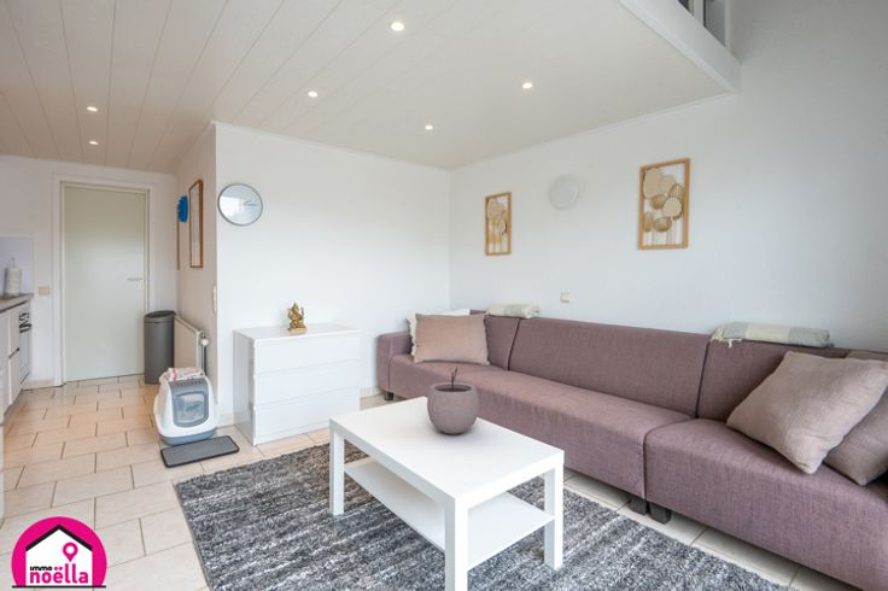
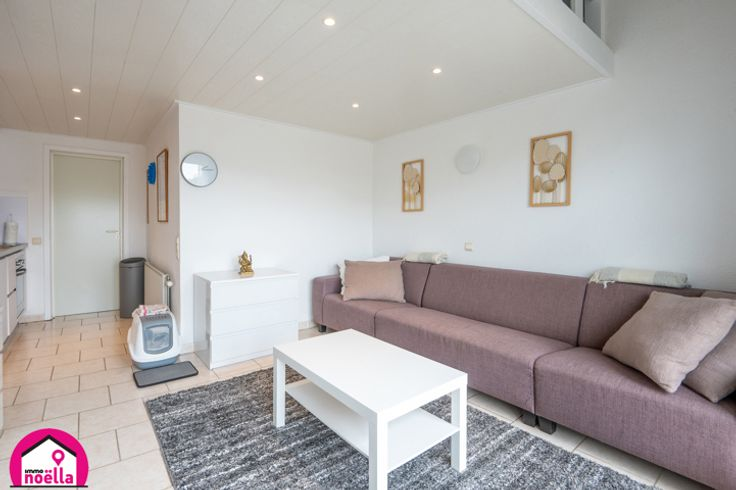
- plant pot (452, 399)
